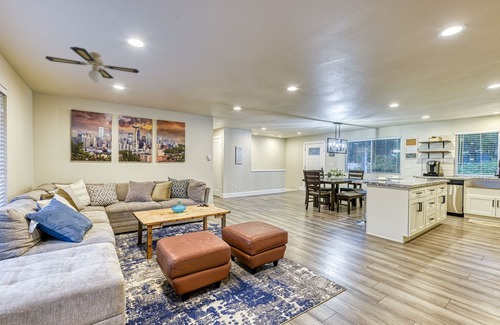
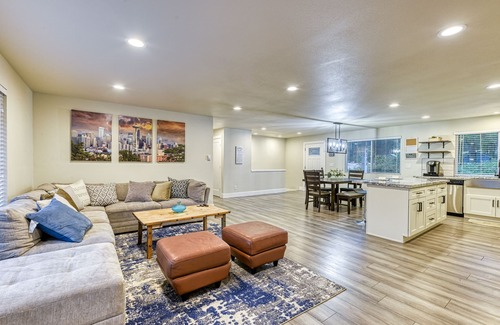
- ceiling fan (95, 68)
